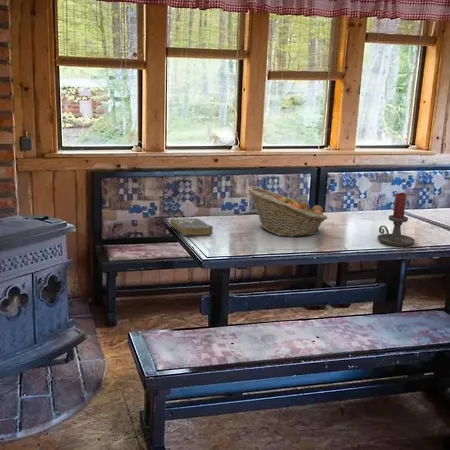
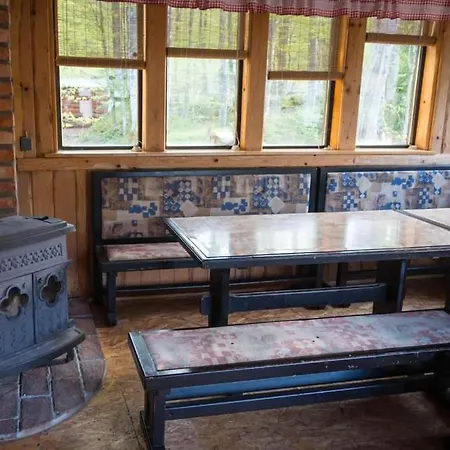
- candle holder (395, 216)
- book (190, 226)
- fruit basket (285, 209)
